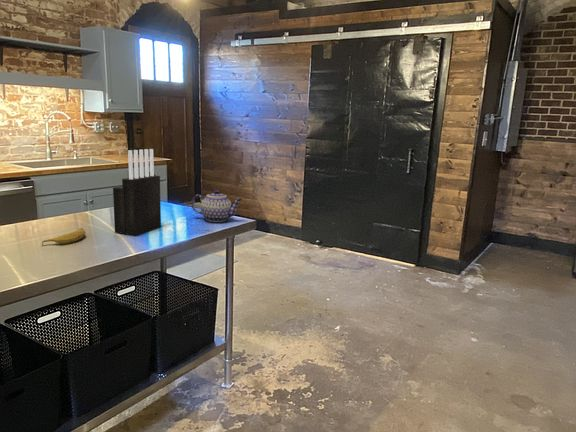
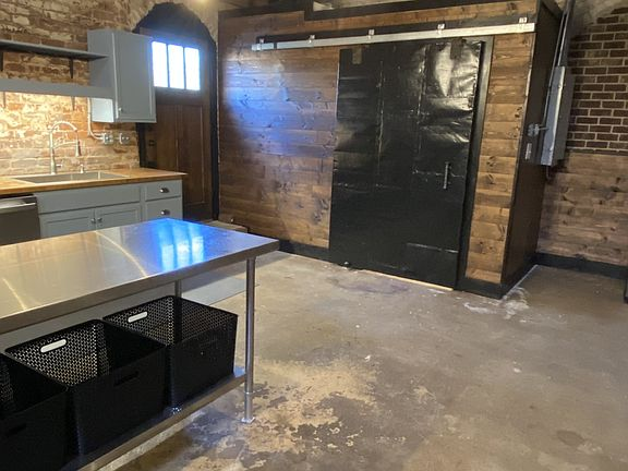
- knife block (135, 190)
- teapot (216, 204)
- fruit (68, 235)
